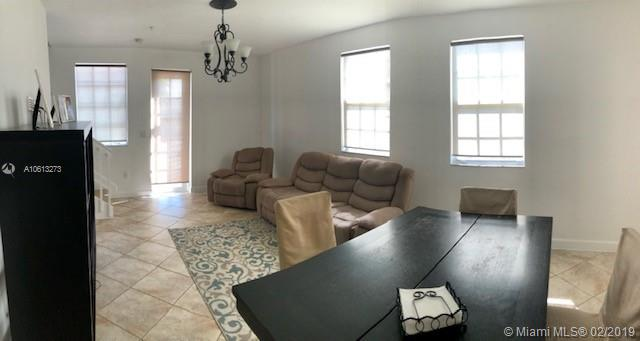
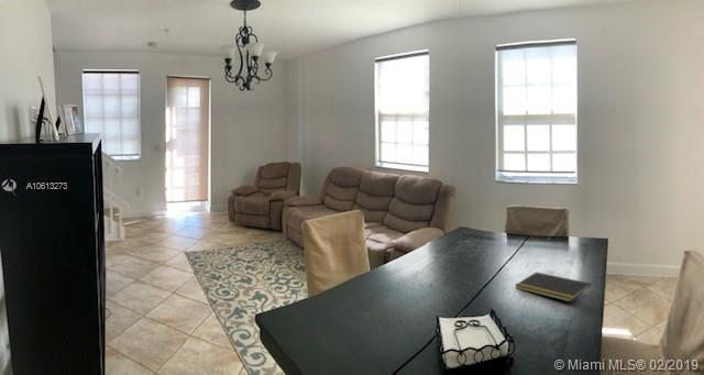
+ notepad (551, 285)
